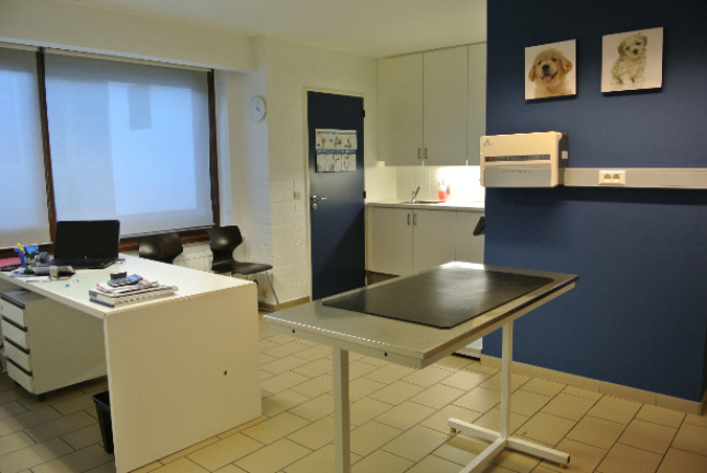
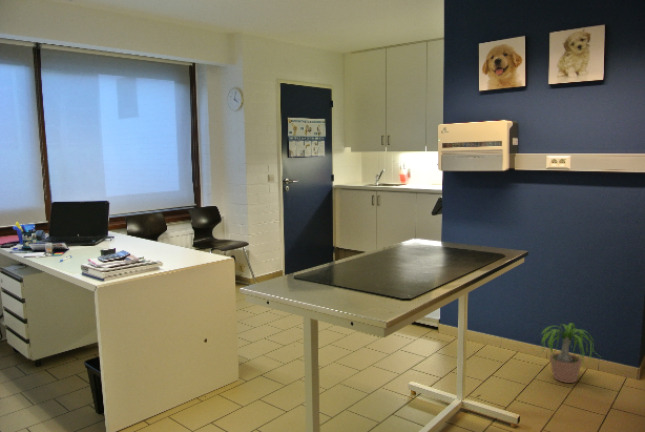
+ potted plant (573, 351)
